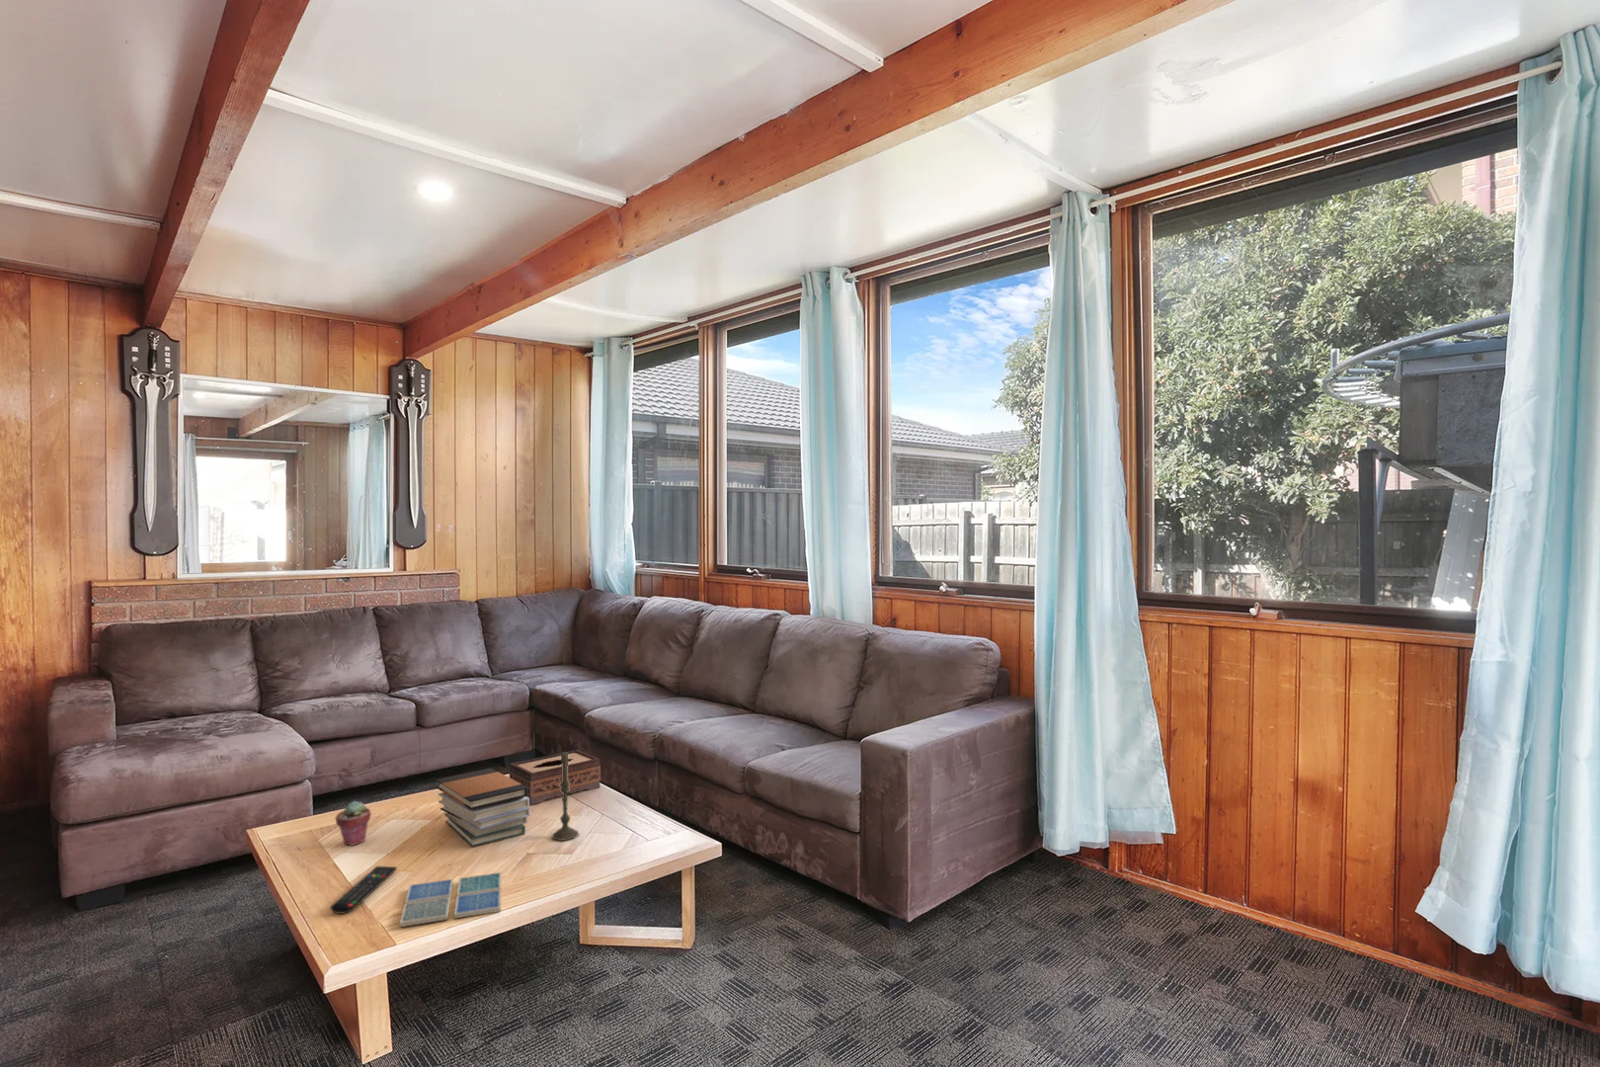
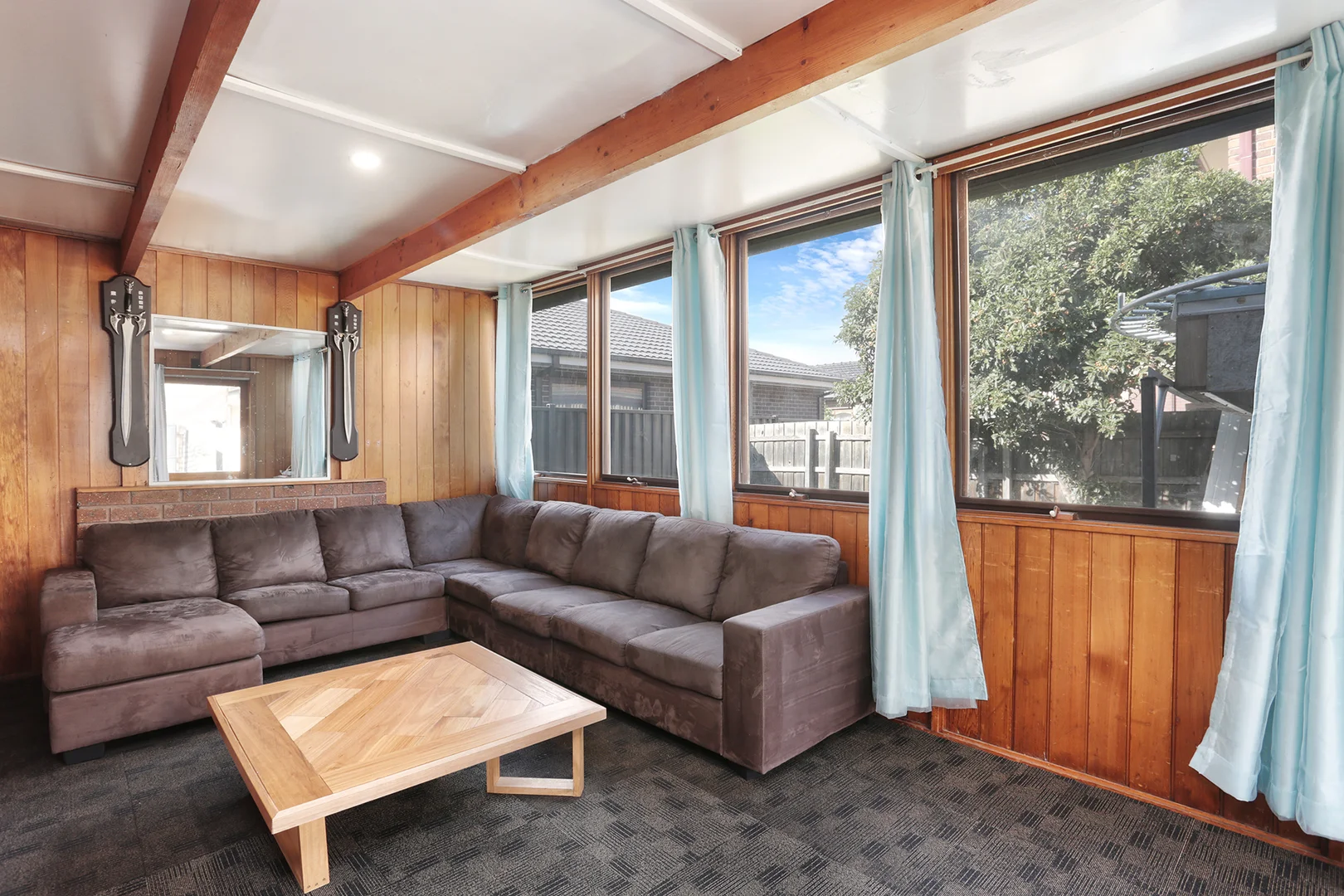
- drink coaster (456, 897)
- candle (565, 792)
- remote control (364, 888)
- tissue box (555, 775)
- book stack (483, 805)
- potted succulent (354, 820)
